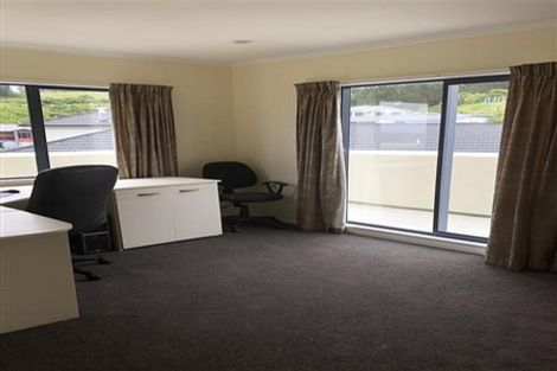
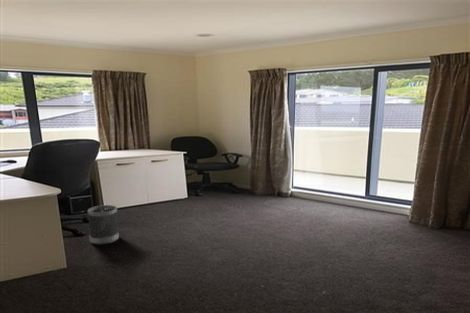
+ wastebasket (103, 224)
